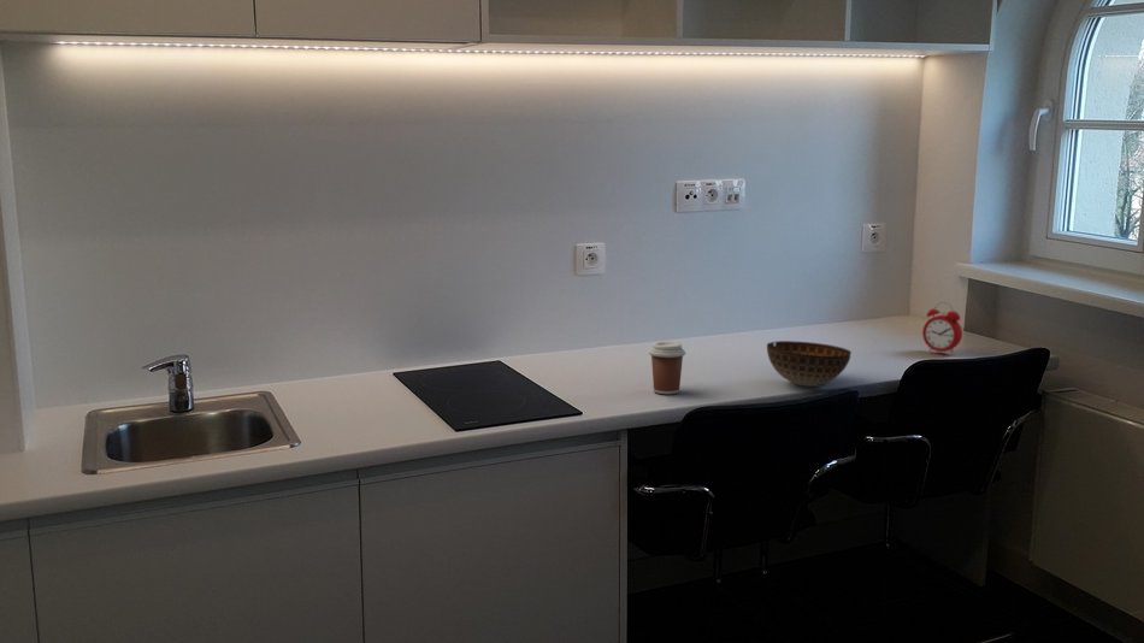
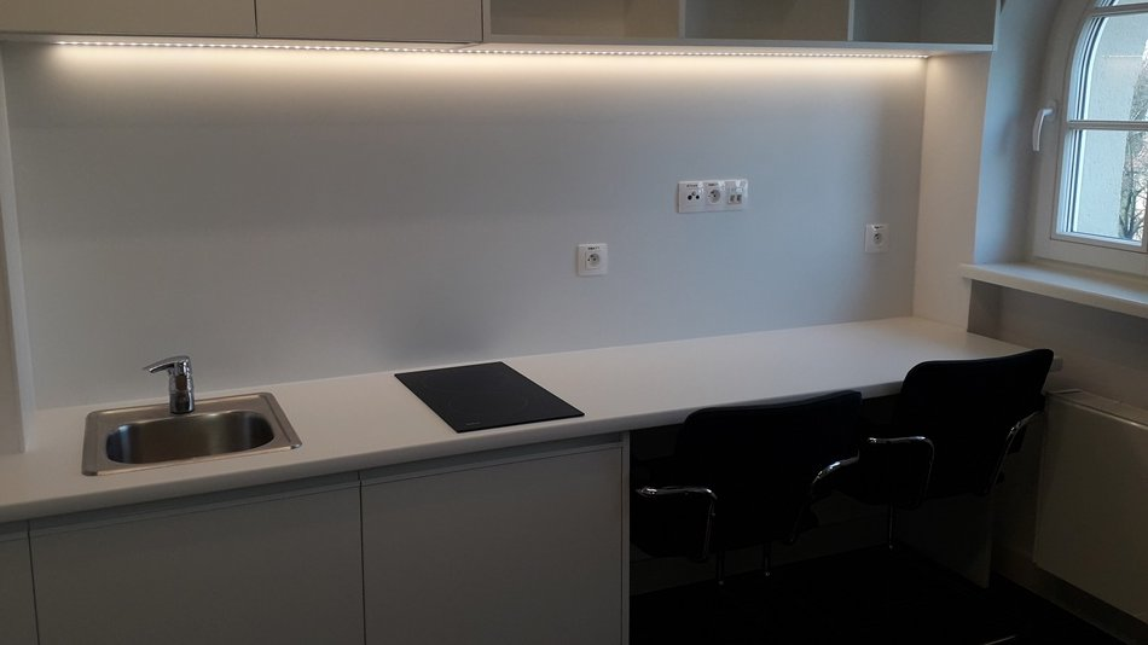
- coffee cup (666, 367)
- bowl (808, 365)
- alarm clock (942, 326)
